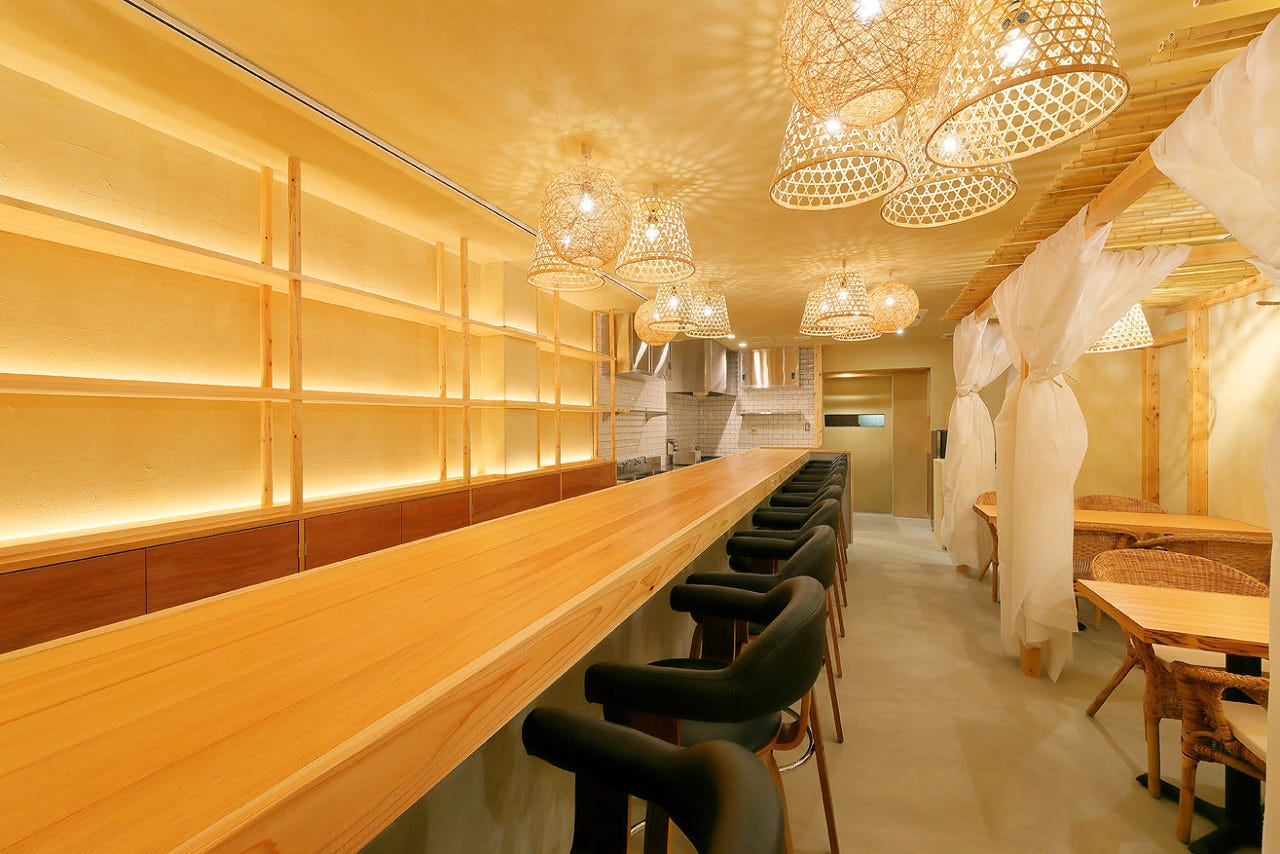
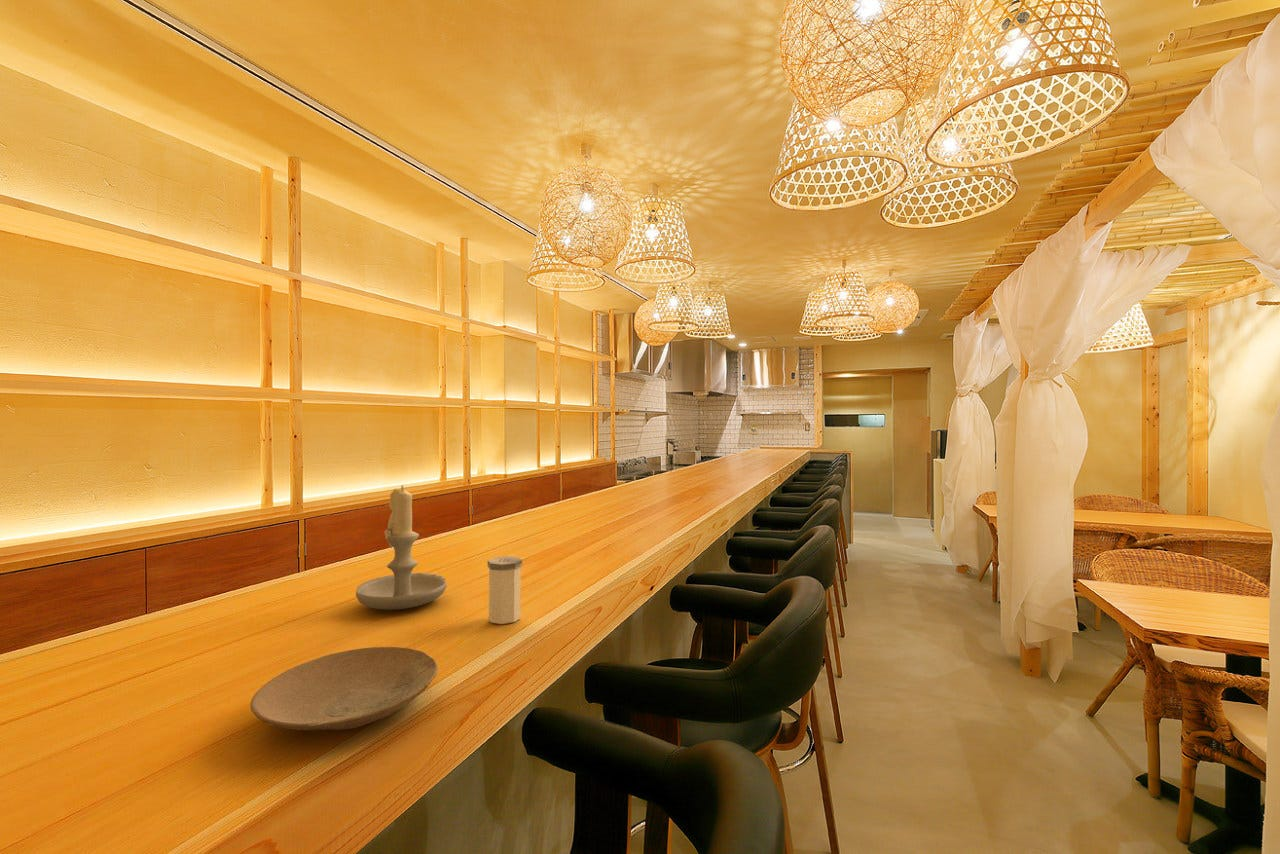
+ candle (402, 543)
+ salt shaker (504, 589)
+ plate (350, 692)
